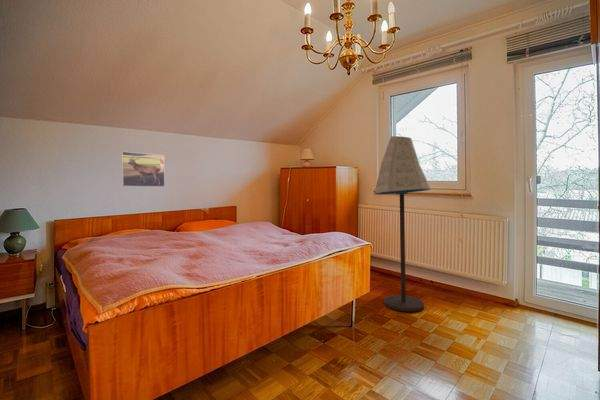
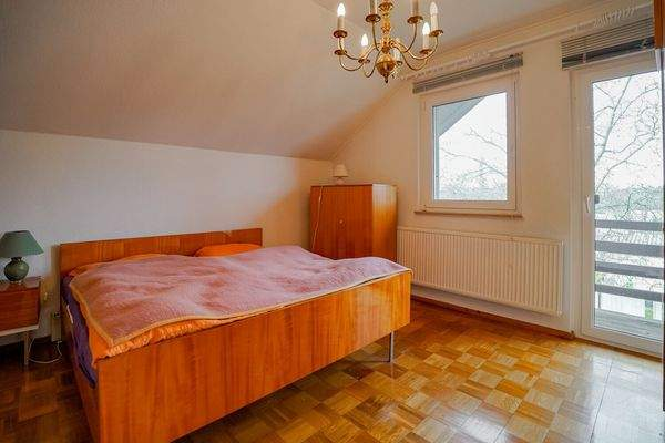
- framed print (144, 170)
- floor lamp (402, 220)
